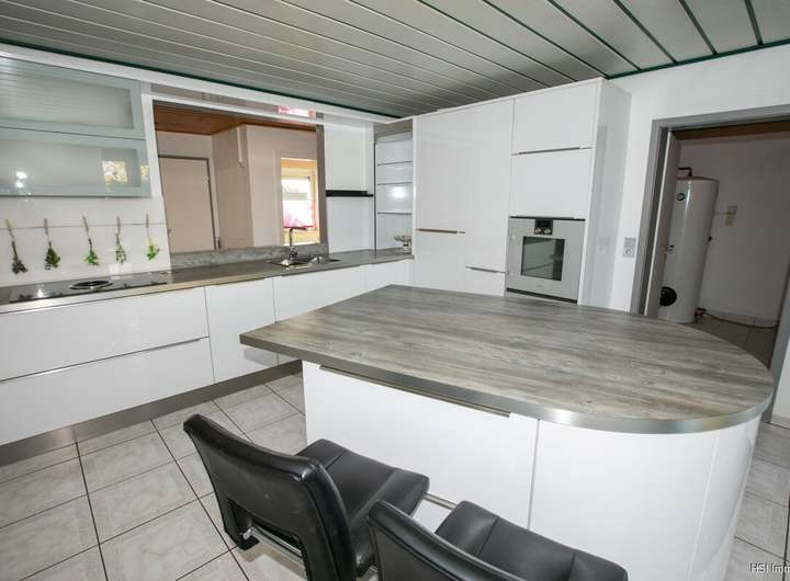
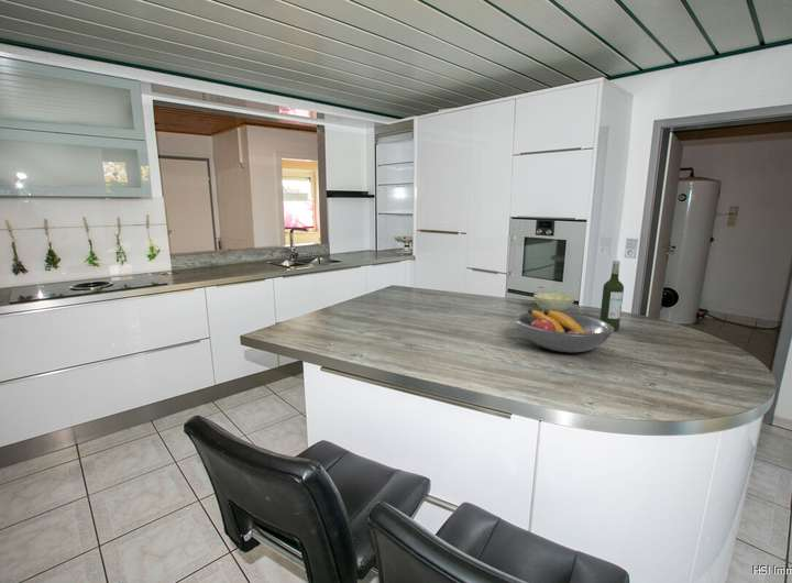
+ fruit bowl (561, 330)
+ bowl (553, 305)
+ wine bottle (612, 295)
